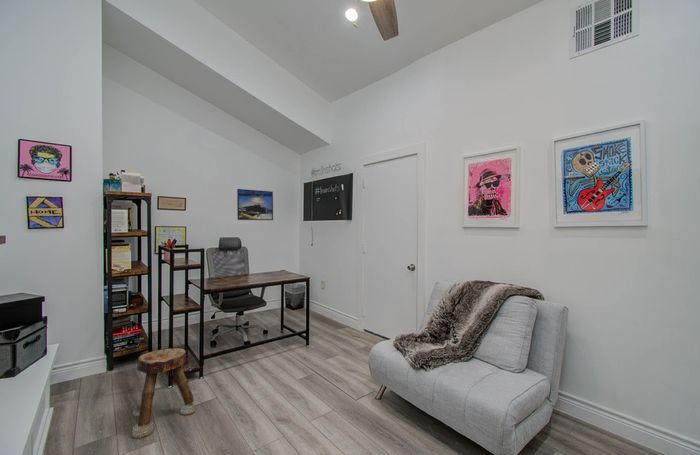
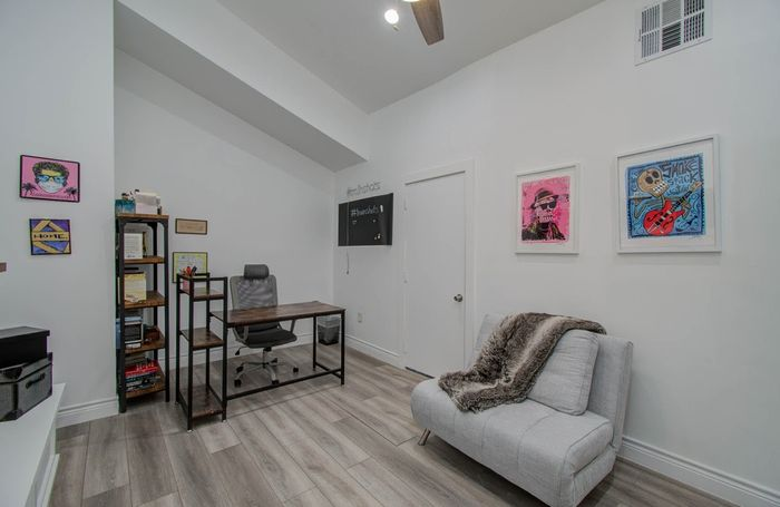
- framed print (255, 205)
- stool (155, 383)
